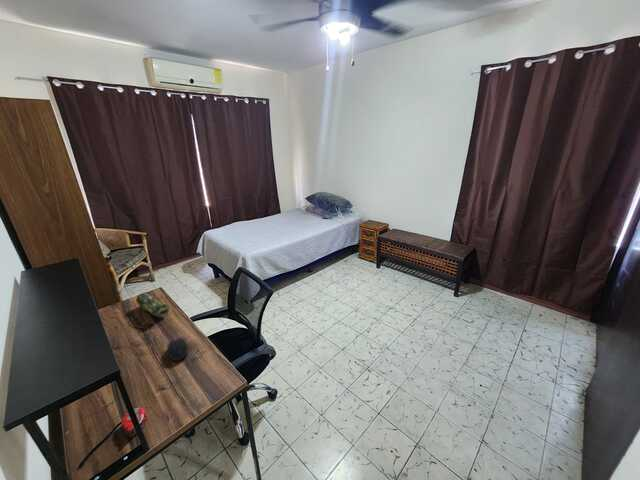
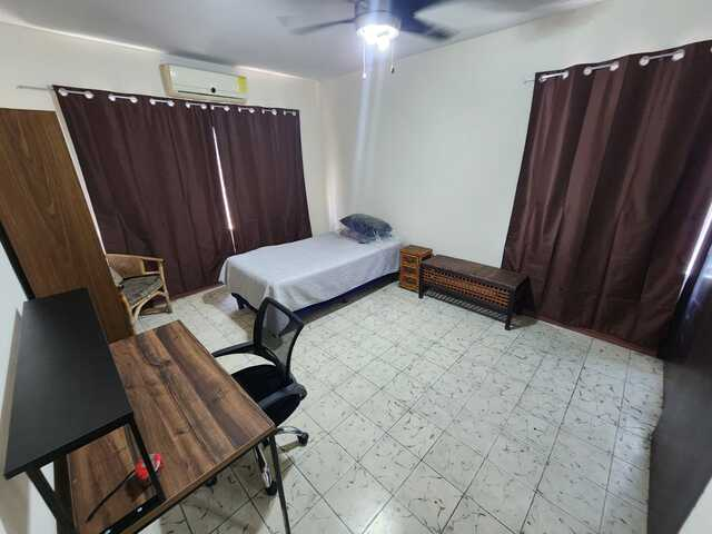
- pencil case (152, 305)
- computer mouse (177, 347)
